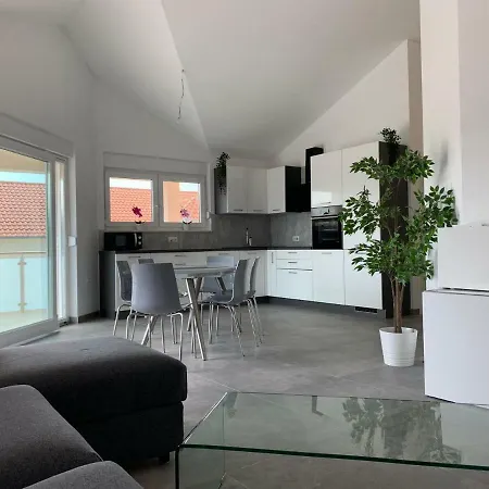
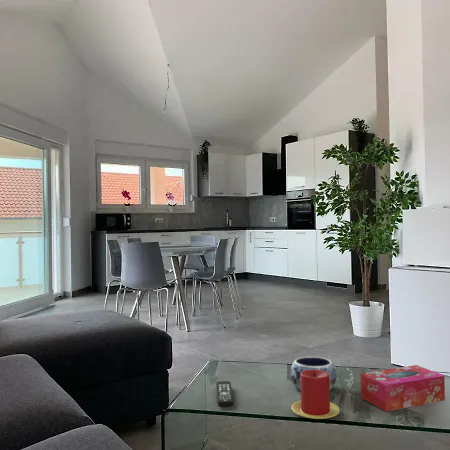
+ decorative bowl (313, 369)
+ tissue box (402, 386)
+ remote control (224, 393)
+ candle (315, 393)
